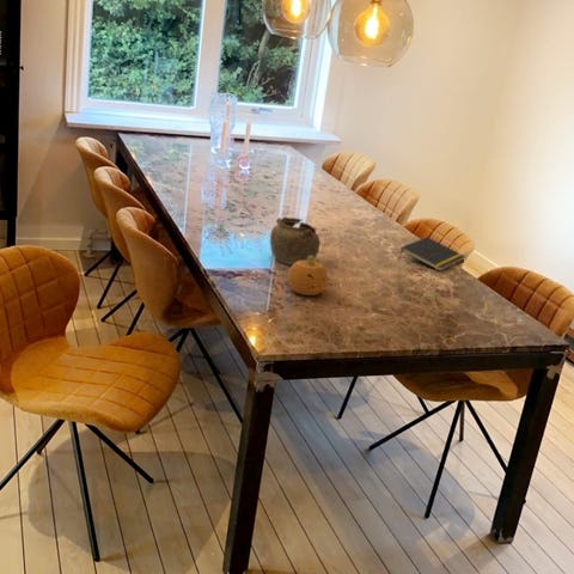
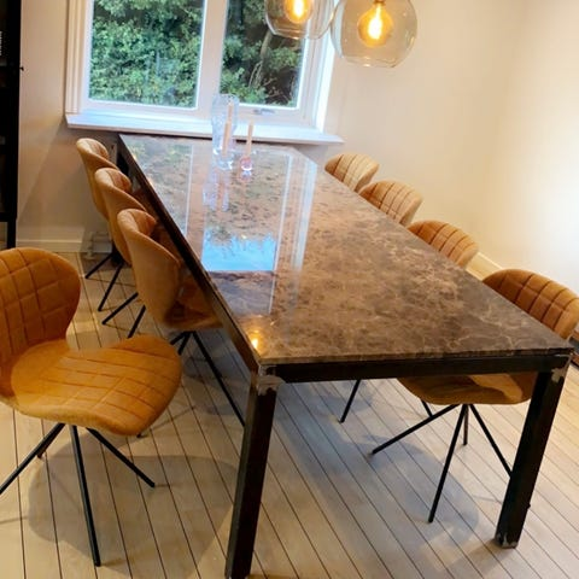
- fruit (307, 273)
- teapot (292, 239)
- notepad (433, 252)
